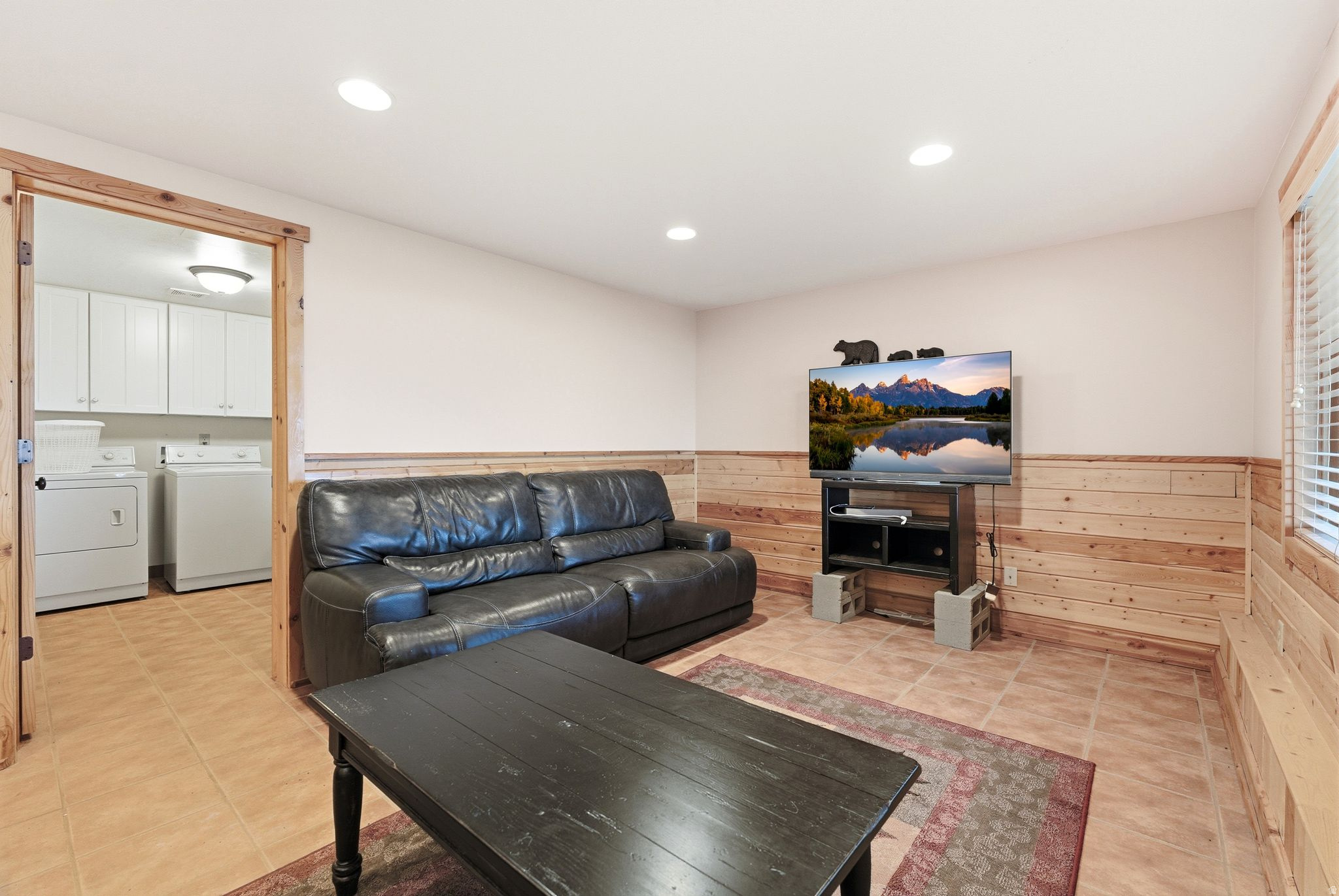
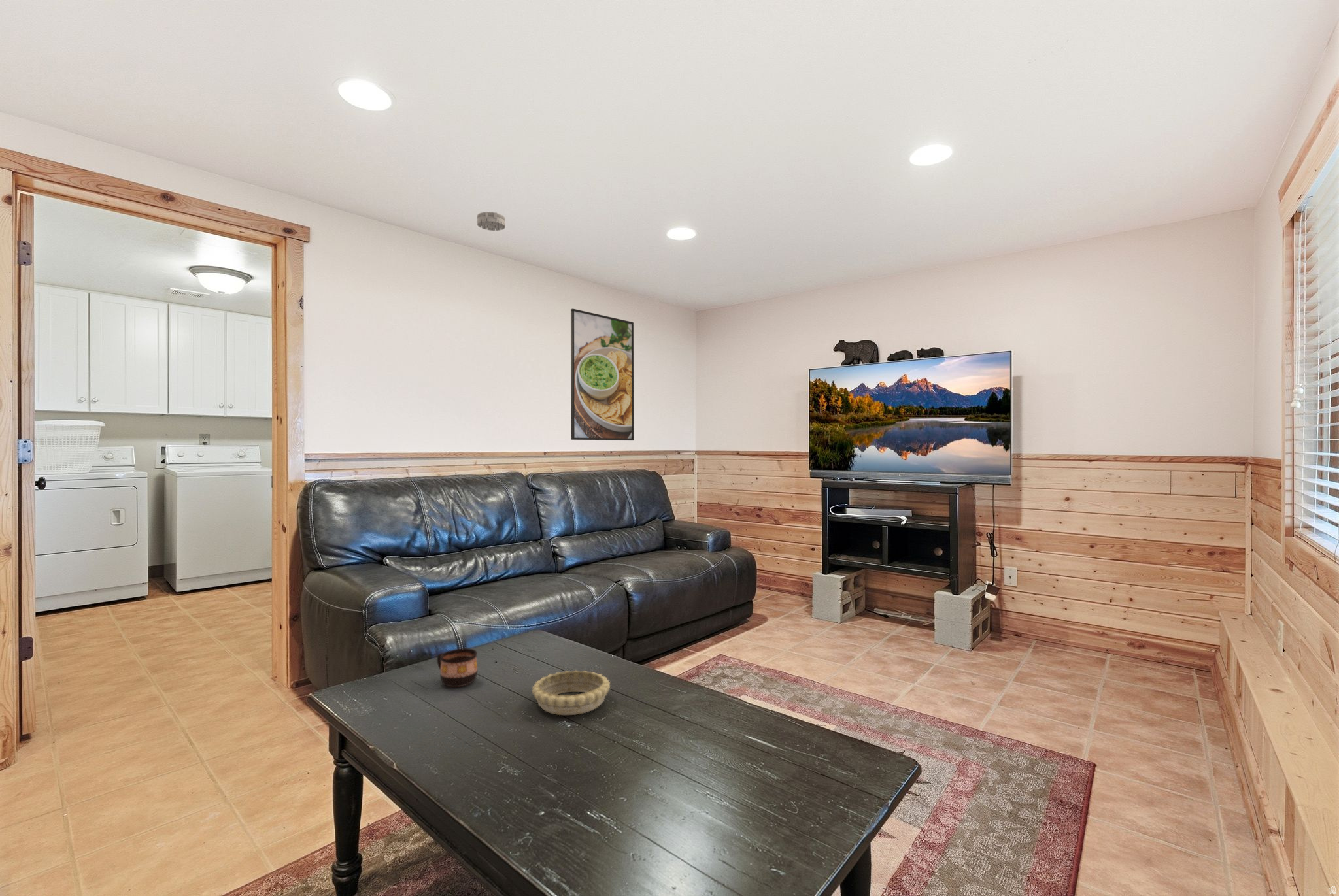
+ cup (458, 667)
+ smoke detector (491, 220)
+ decorative bowl (571, 691)
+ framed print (603, 378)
